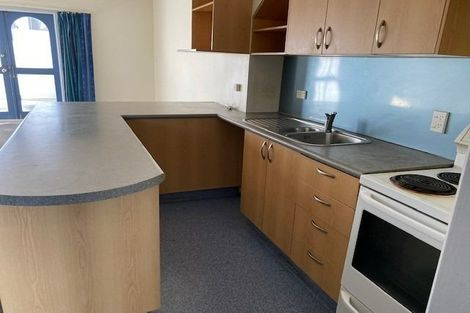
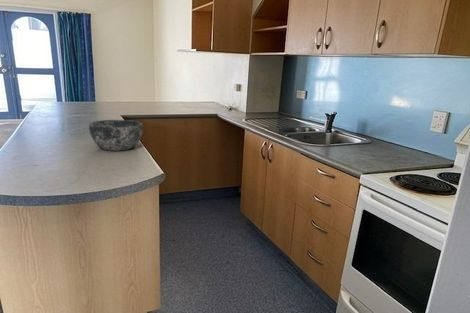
+ bowl (117, 135)
